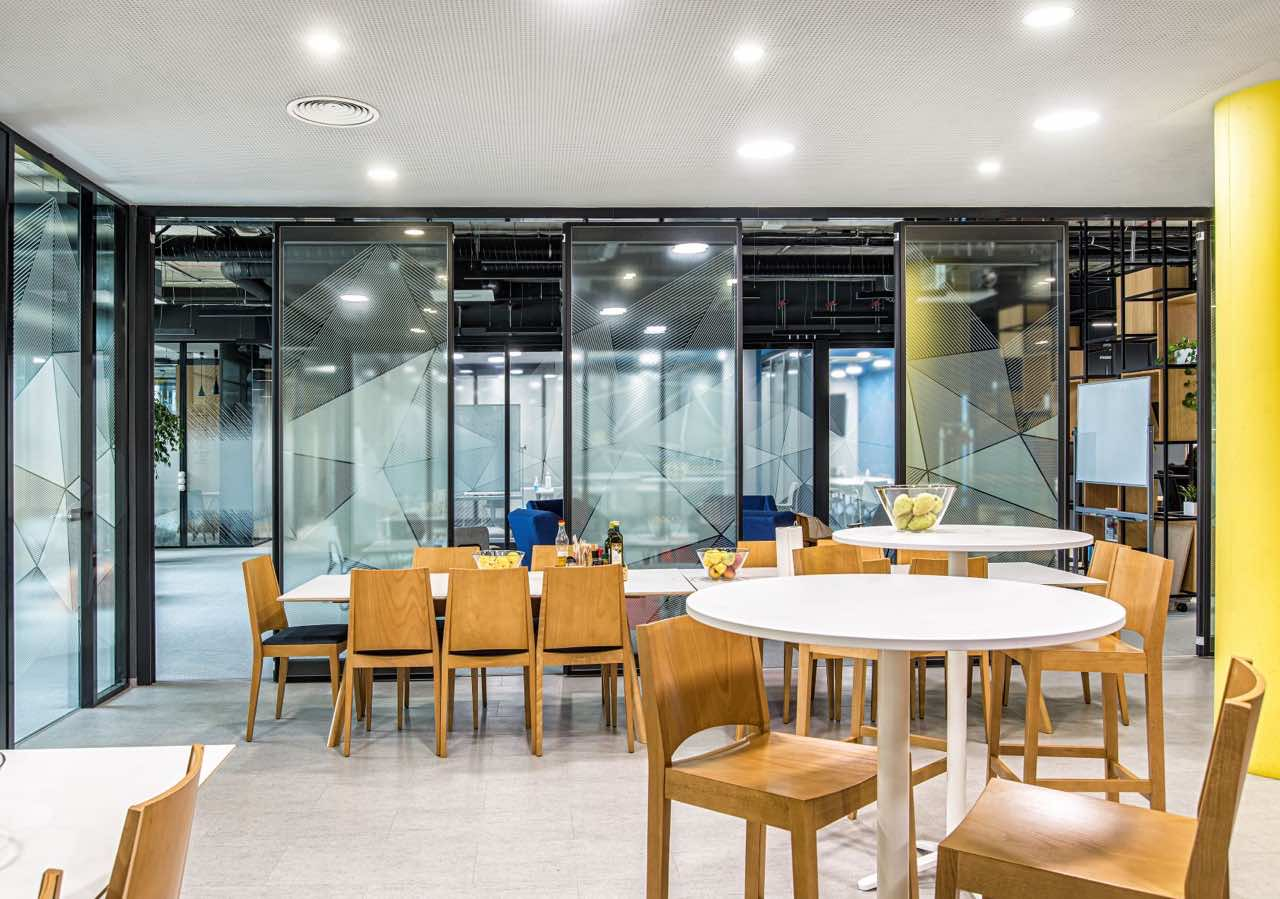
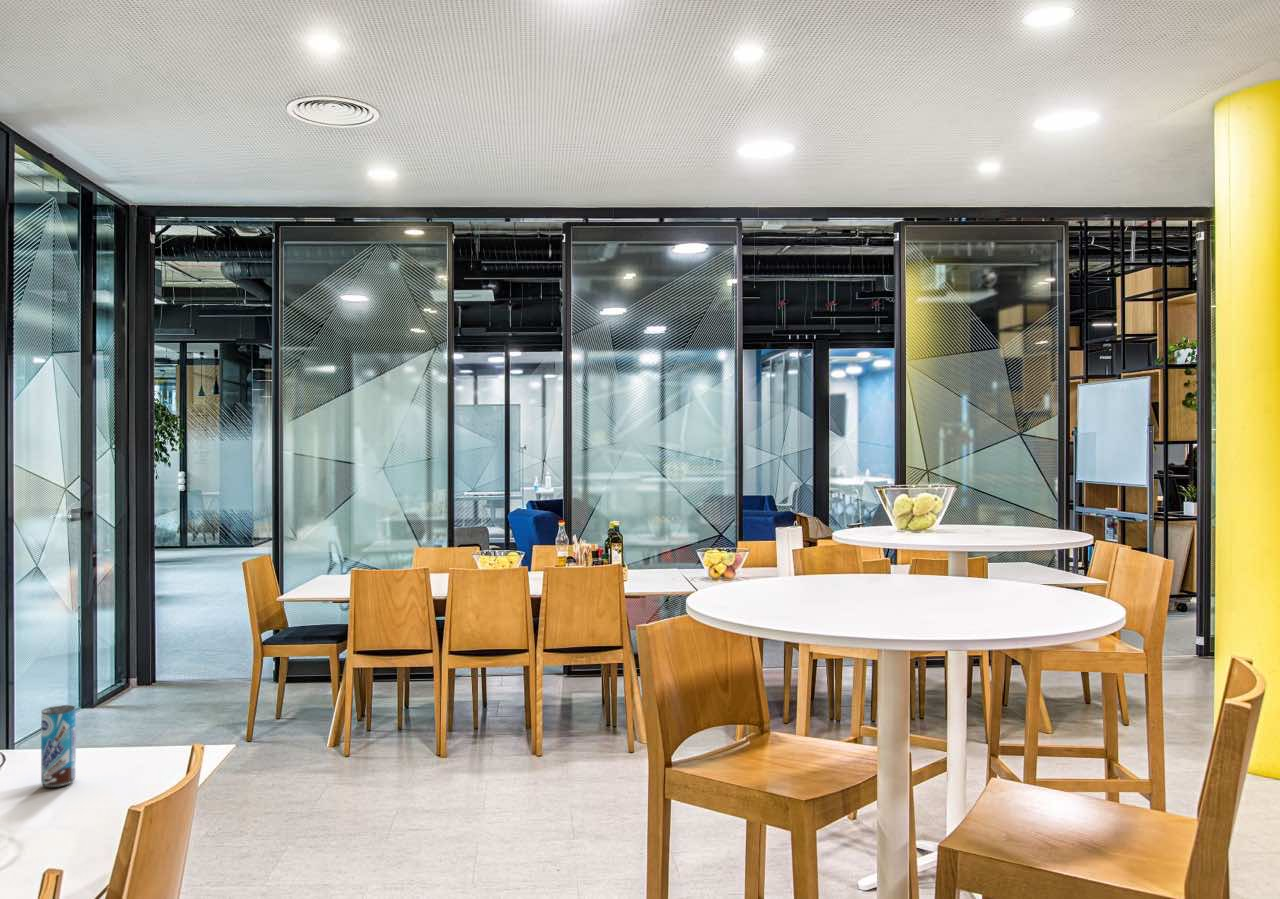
+ beverage can (58, 746)
